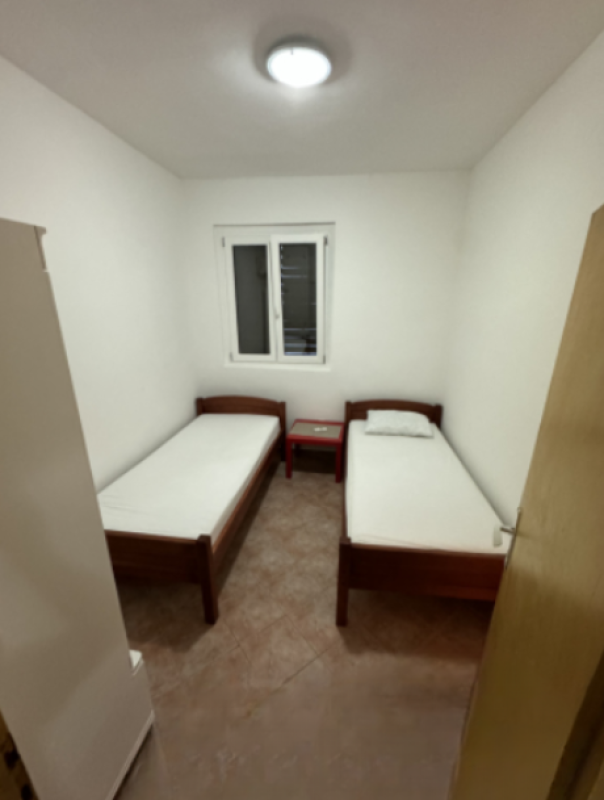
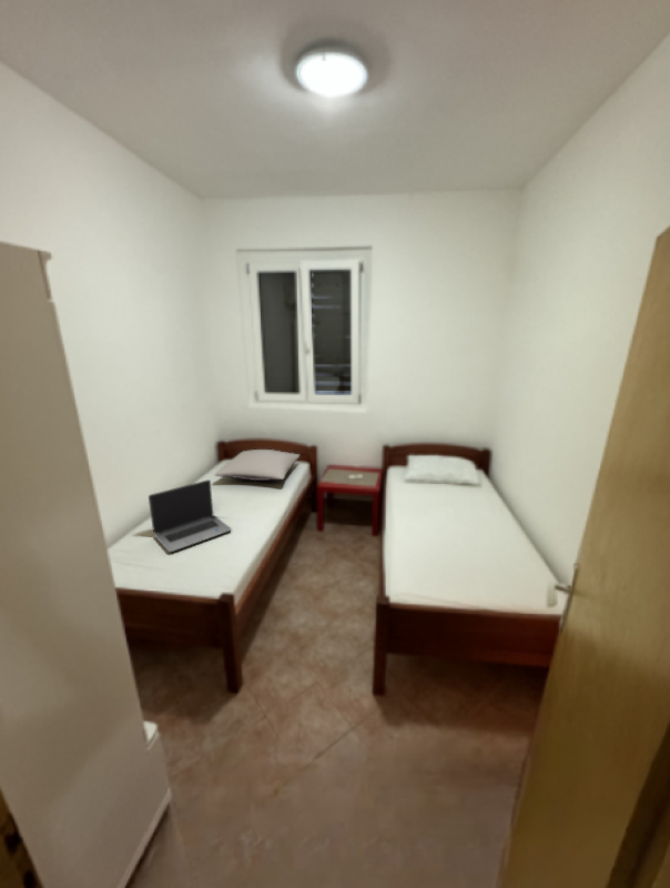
+ pillow (261, 464)
+ laptop computer (191, 514)
